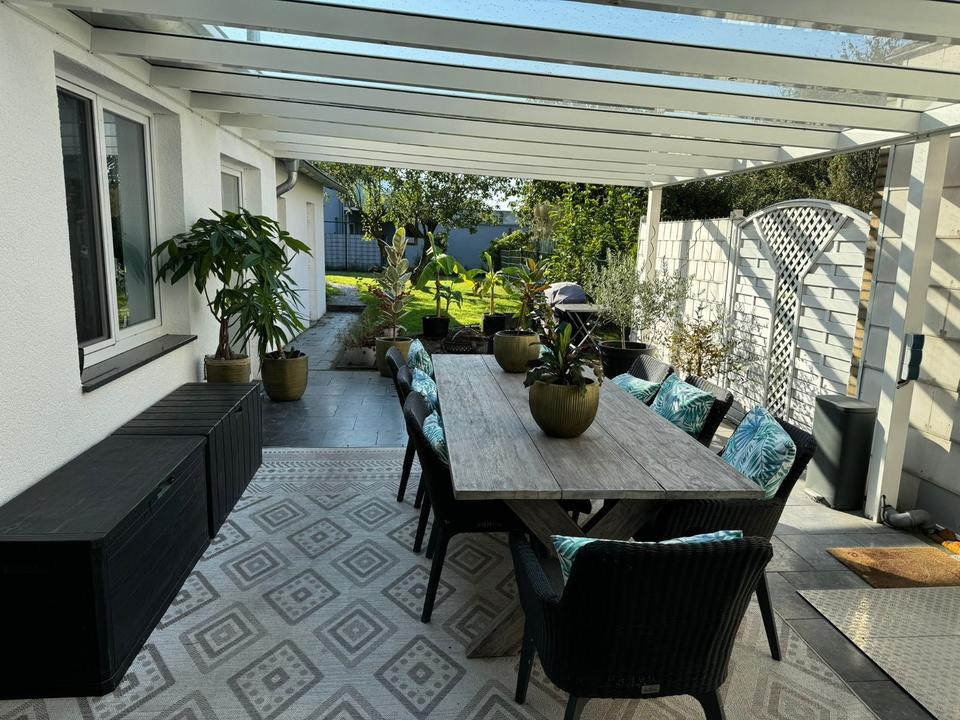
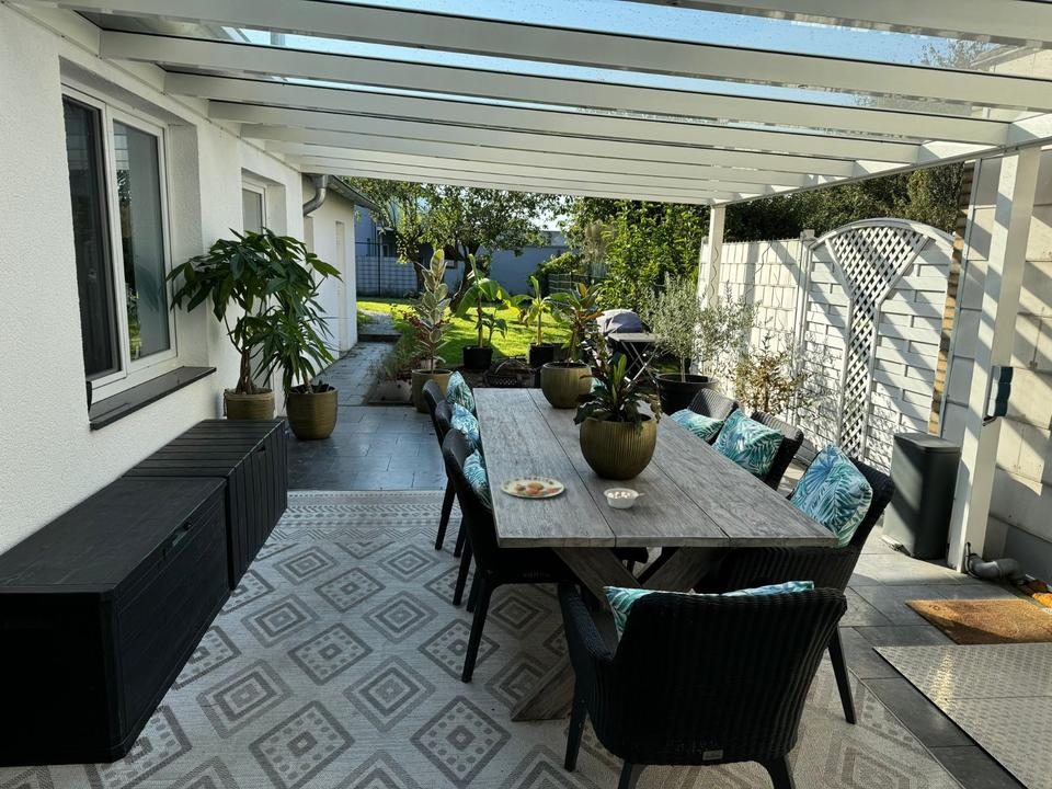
+ plate (531, 487)
+ legume (621, 498)
